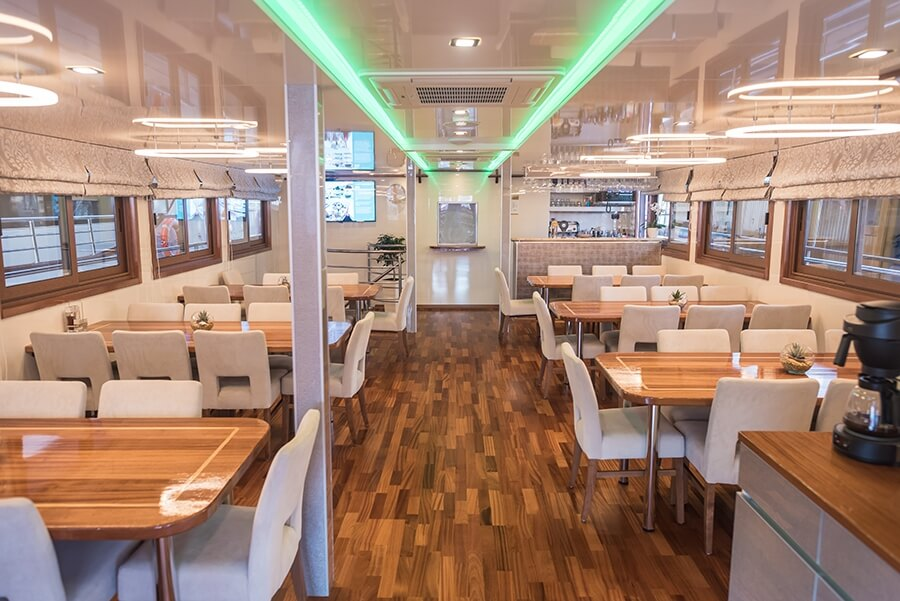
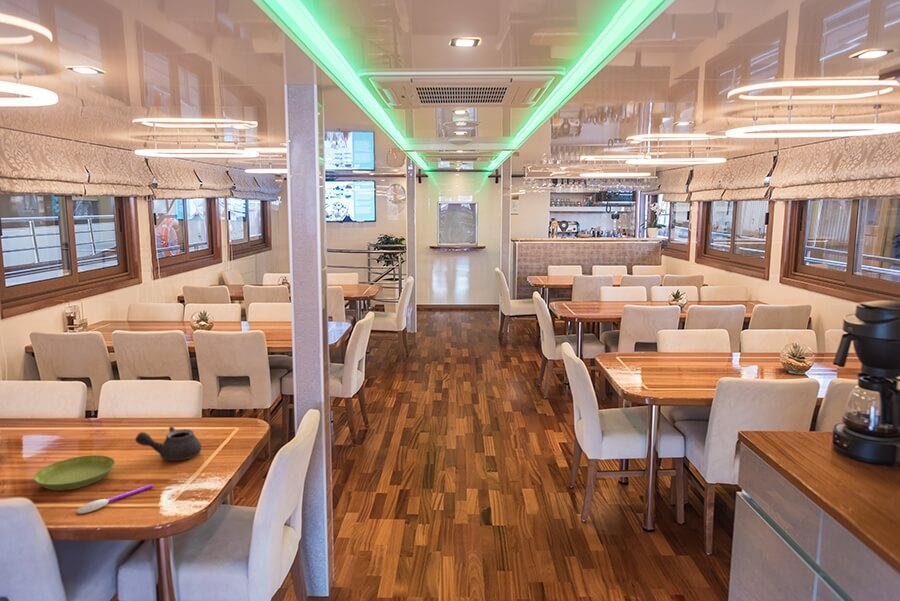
+ saucer (75, 473)
+ teapot (168, 442)
+ spoon (116, 497)
